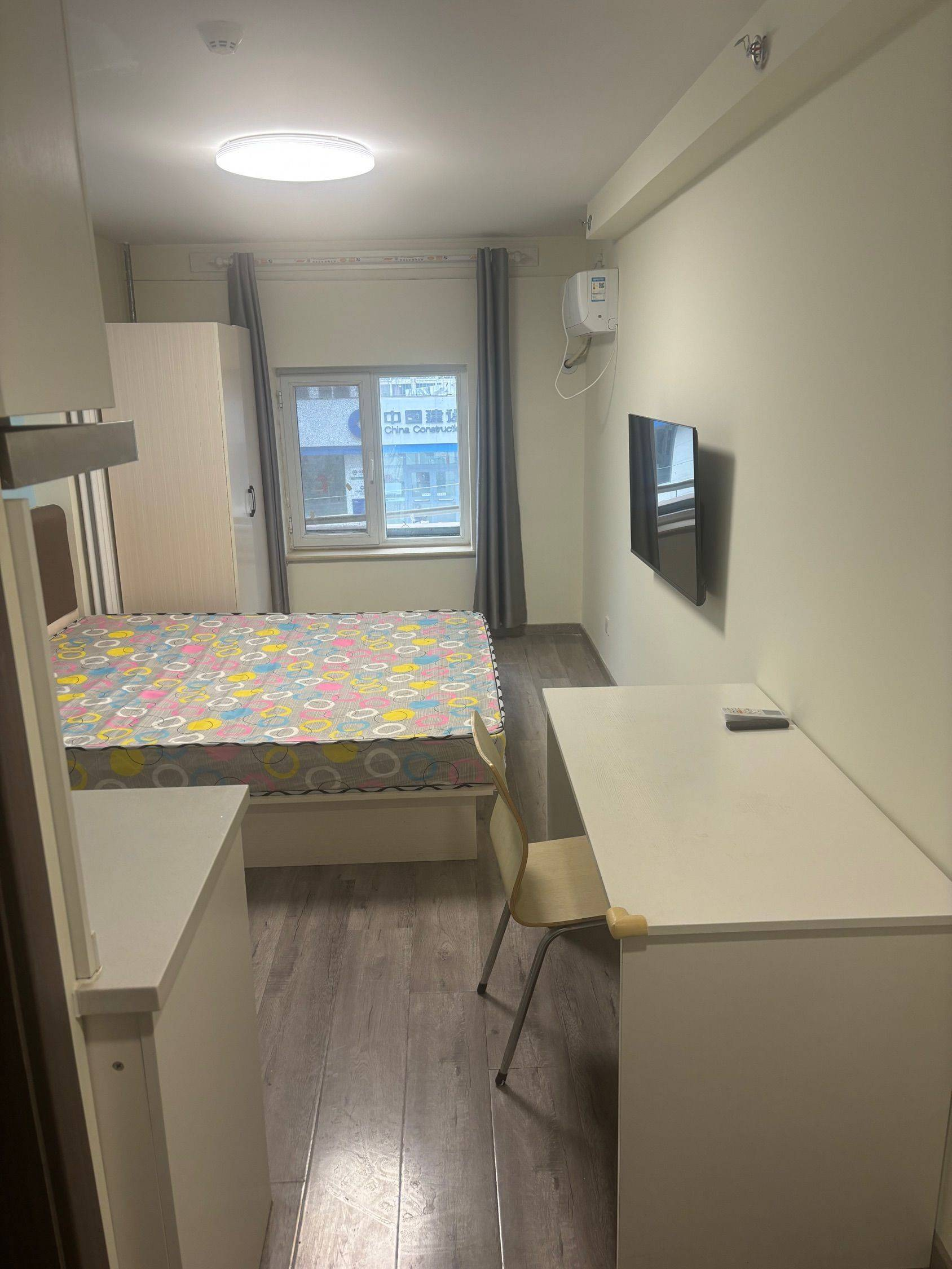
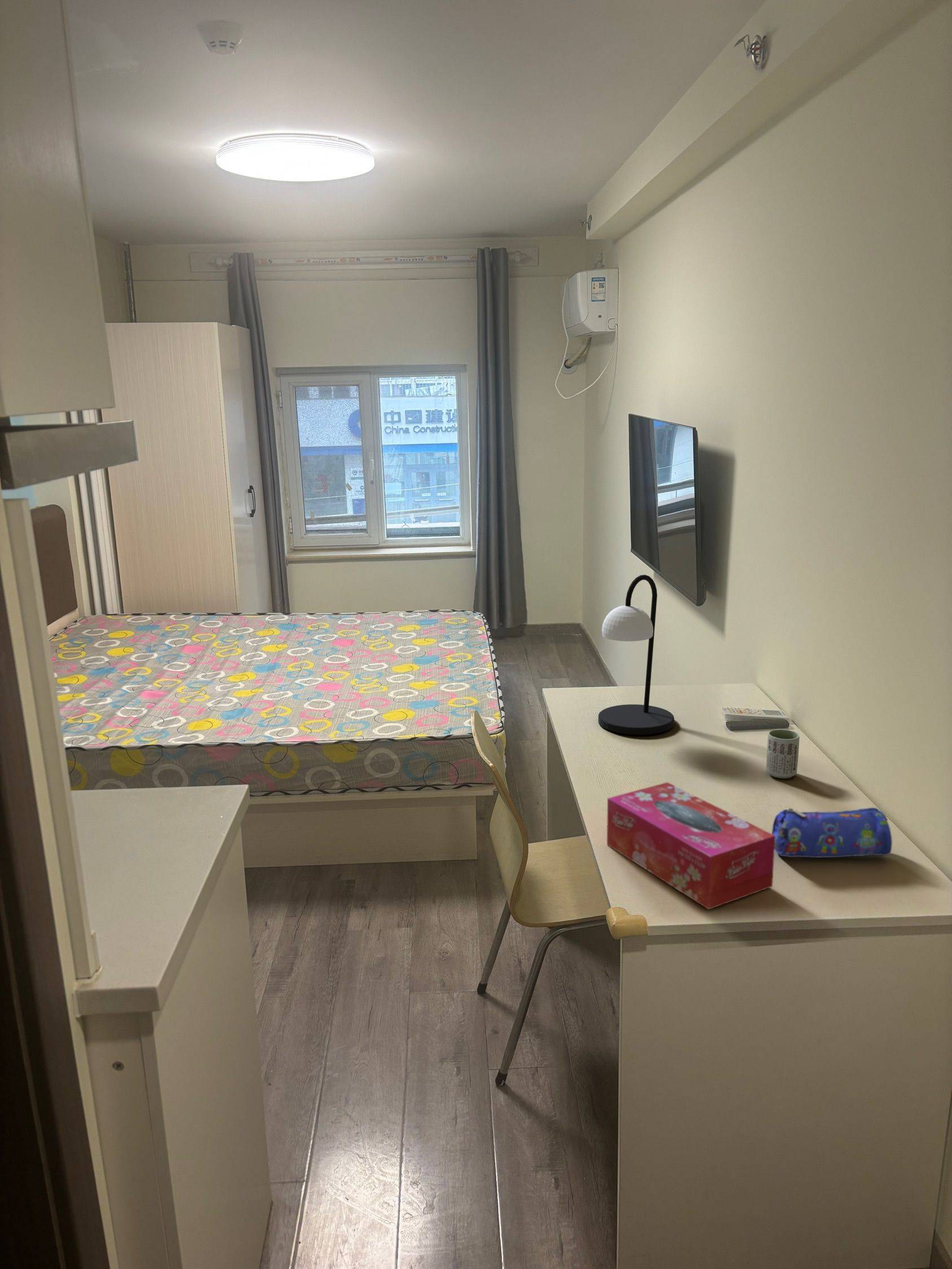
+ cup (782, 754)
+ table lamp (636, 641)
+ pencil case (830, 831)
+ tissue box (686, 840)
